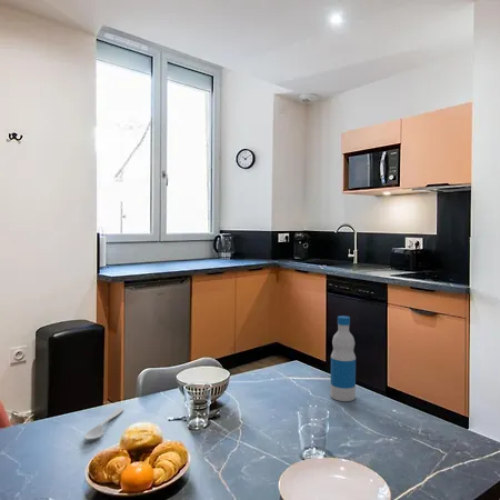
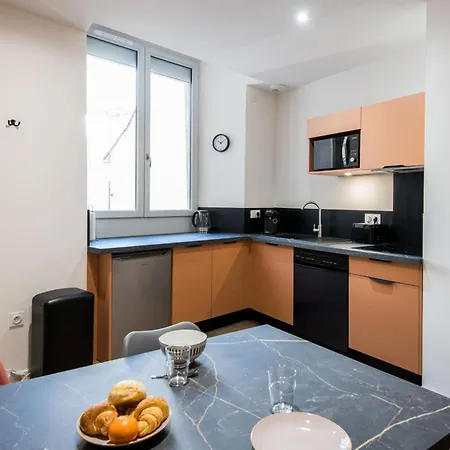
- bottle (342, 357)
- spoon (106, 421)
